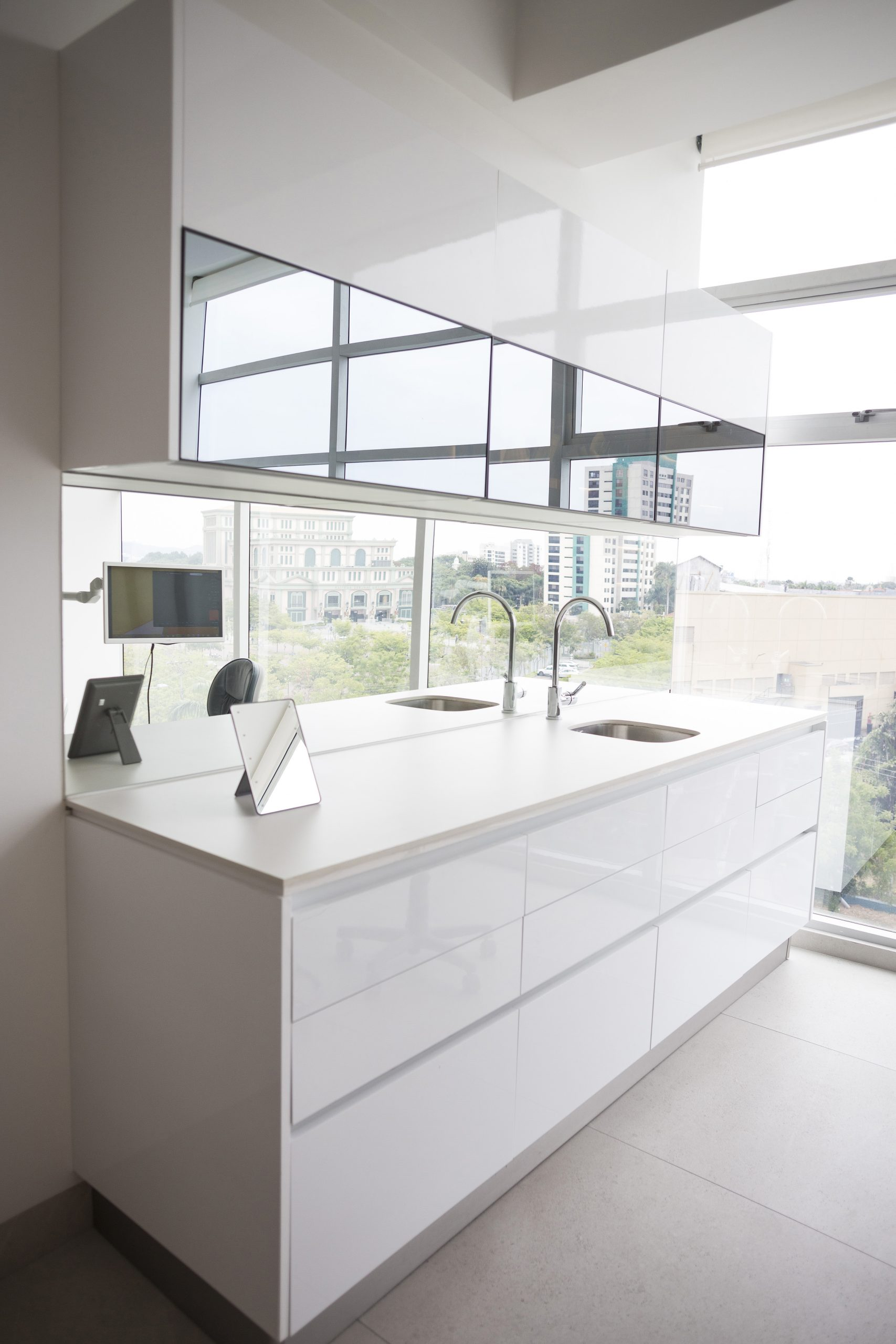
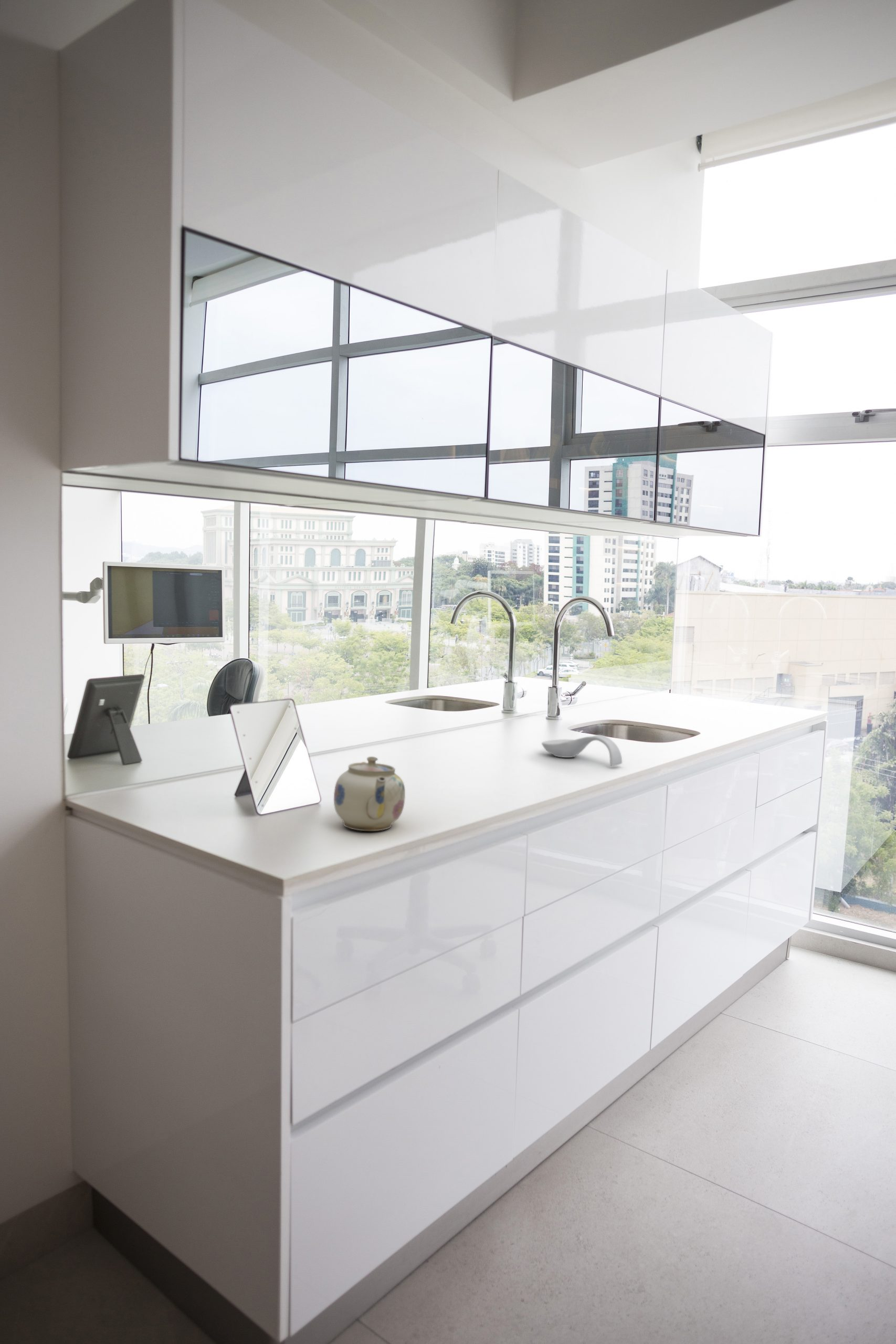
+ spoon rest (581, 746)
+ teapot (372, 792)
